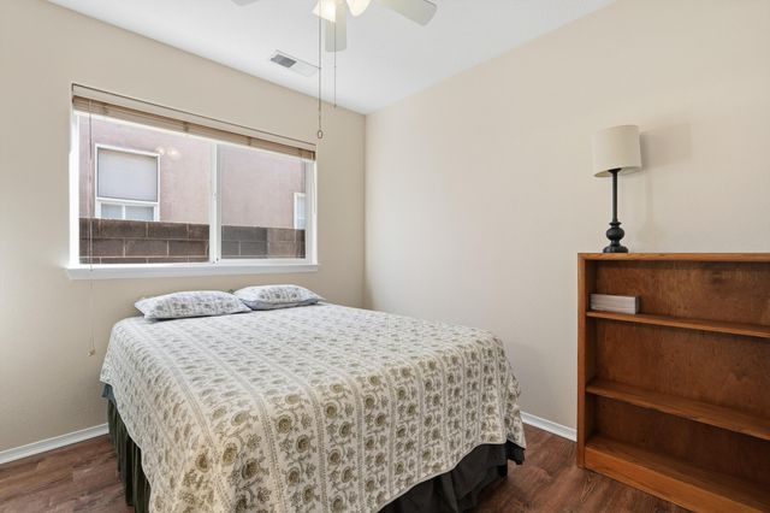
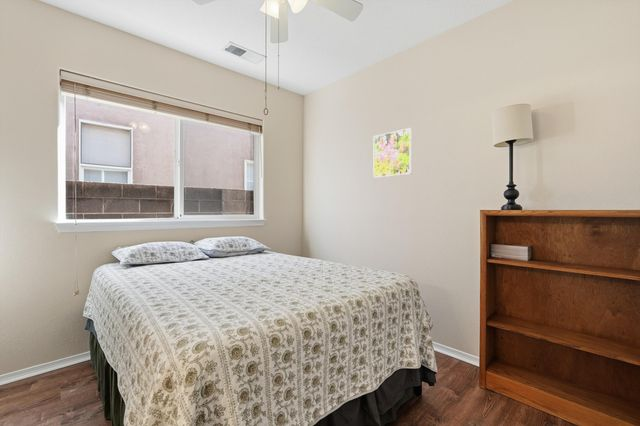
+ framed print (391, 154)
